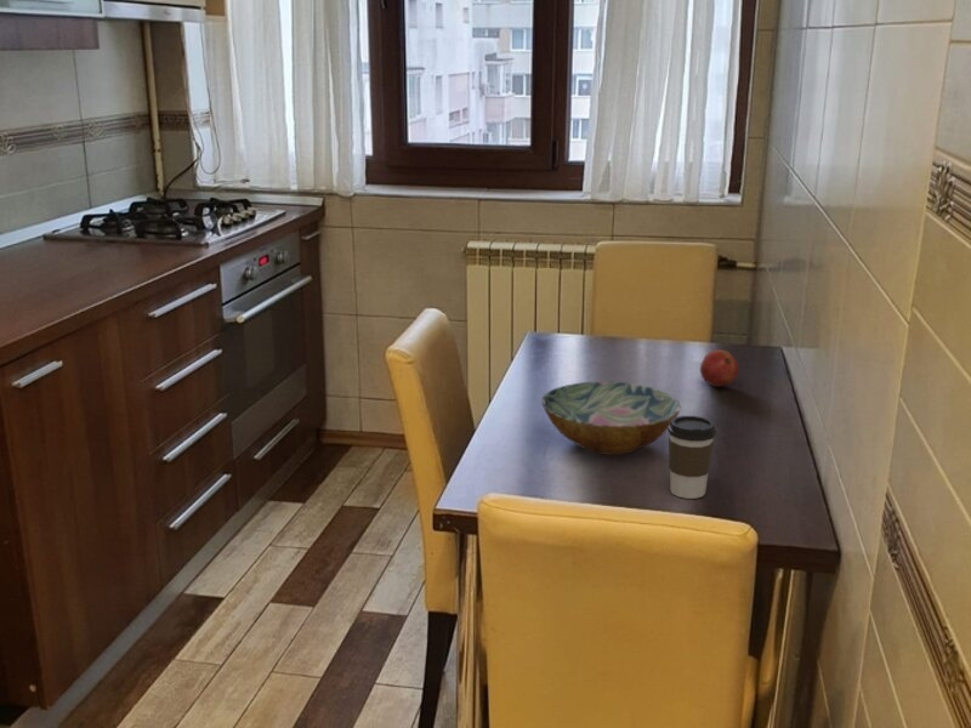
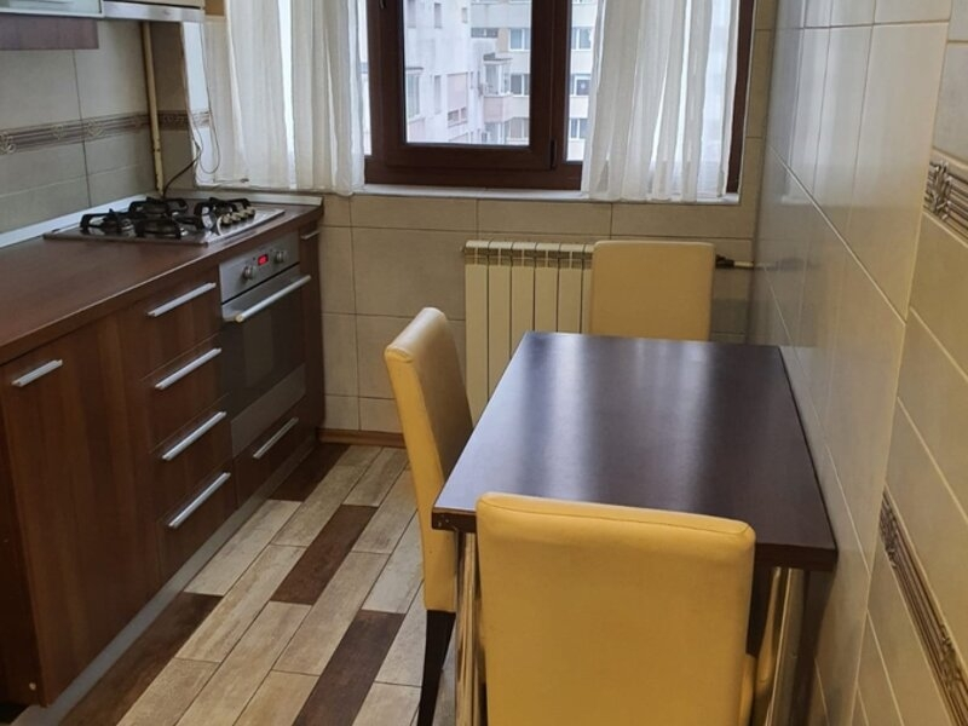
- coffee cup (689, 457)
- bowl (609, 422)
- fruit (717, 368)
